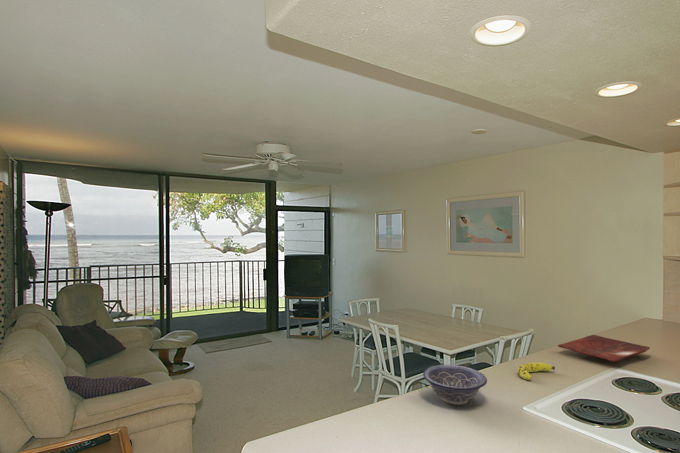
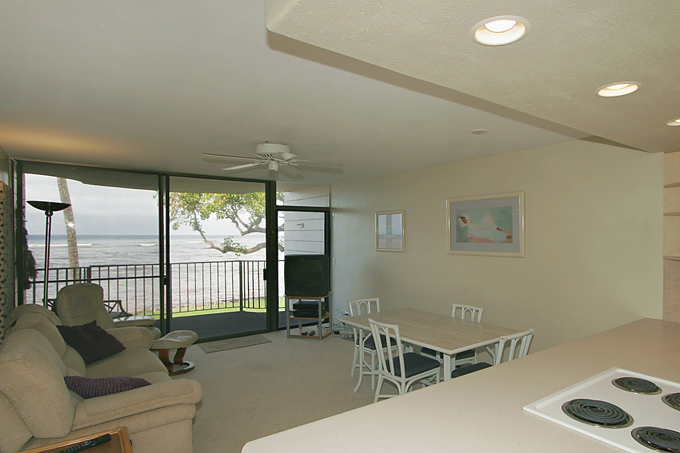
- cutting board (603, 350)
- decorative bowl (454, 387)
- fruit (538, 370)
